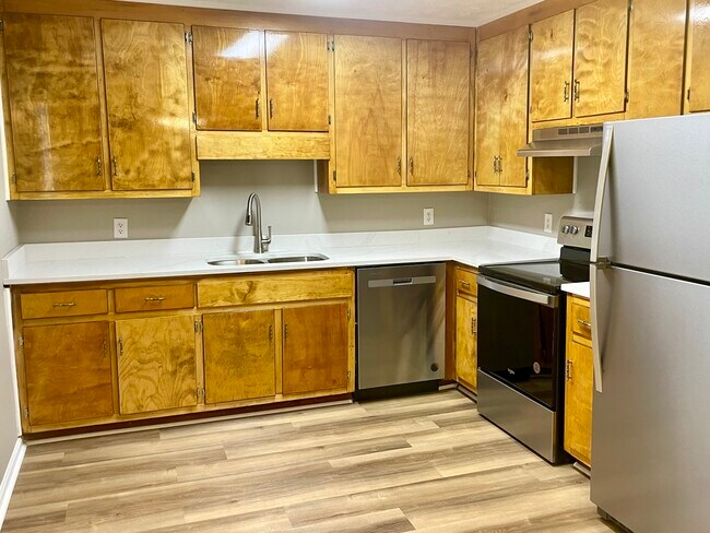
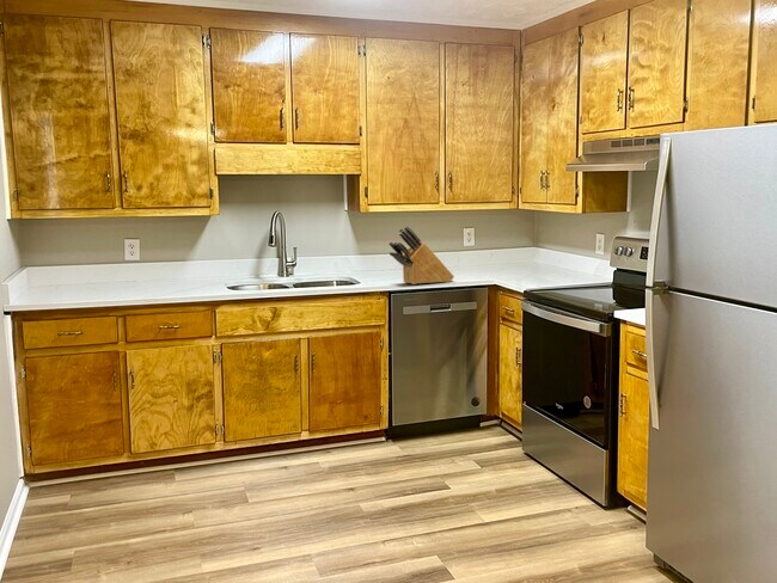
+ knife block (421, 253)
